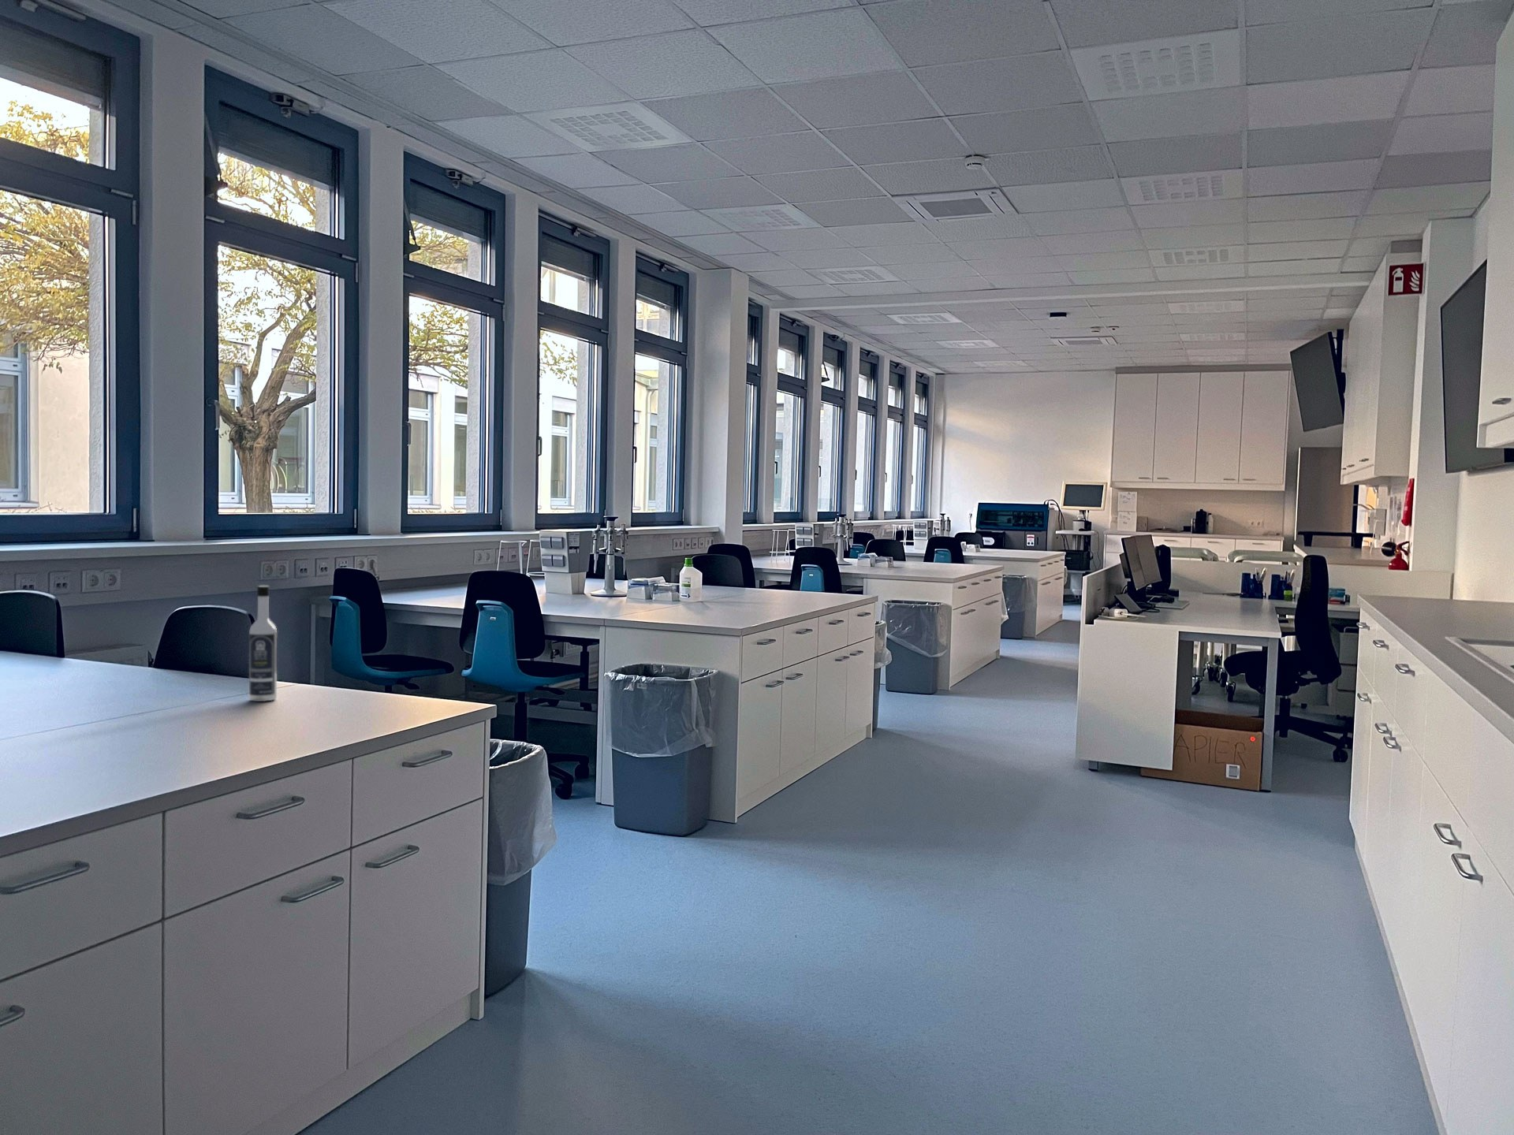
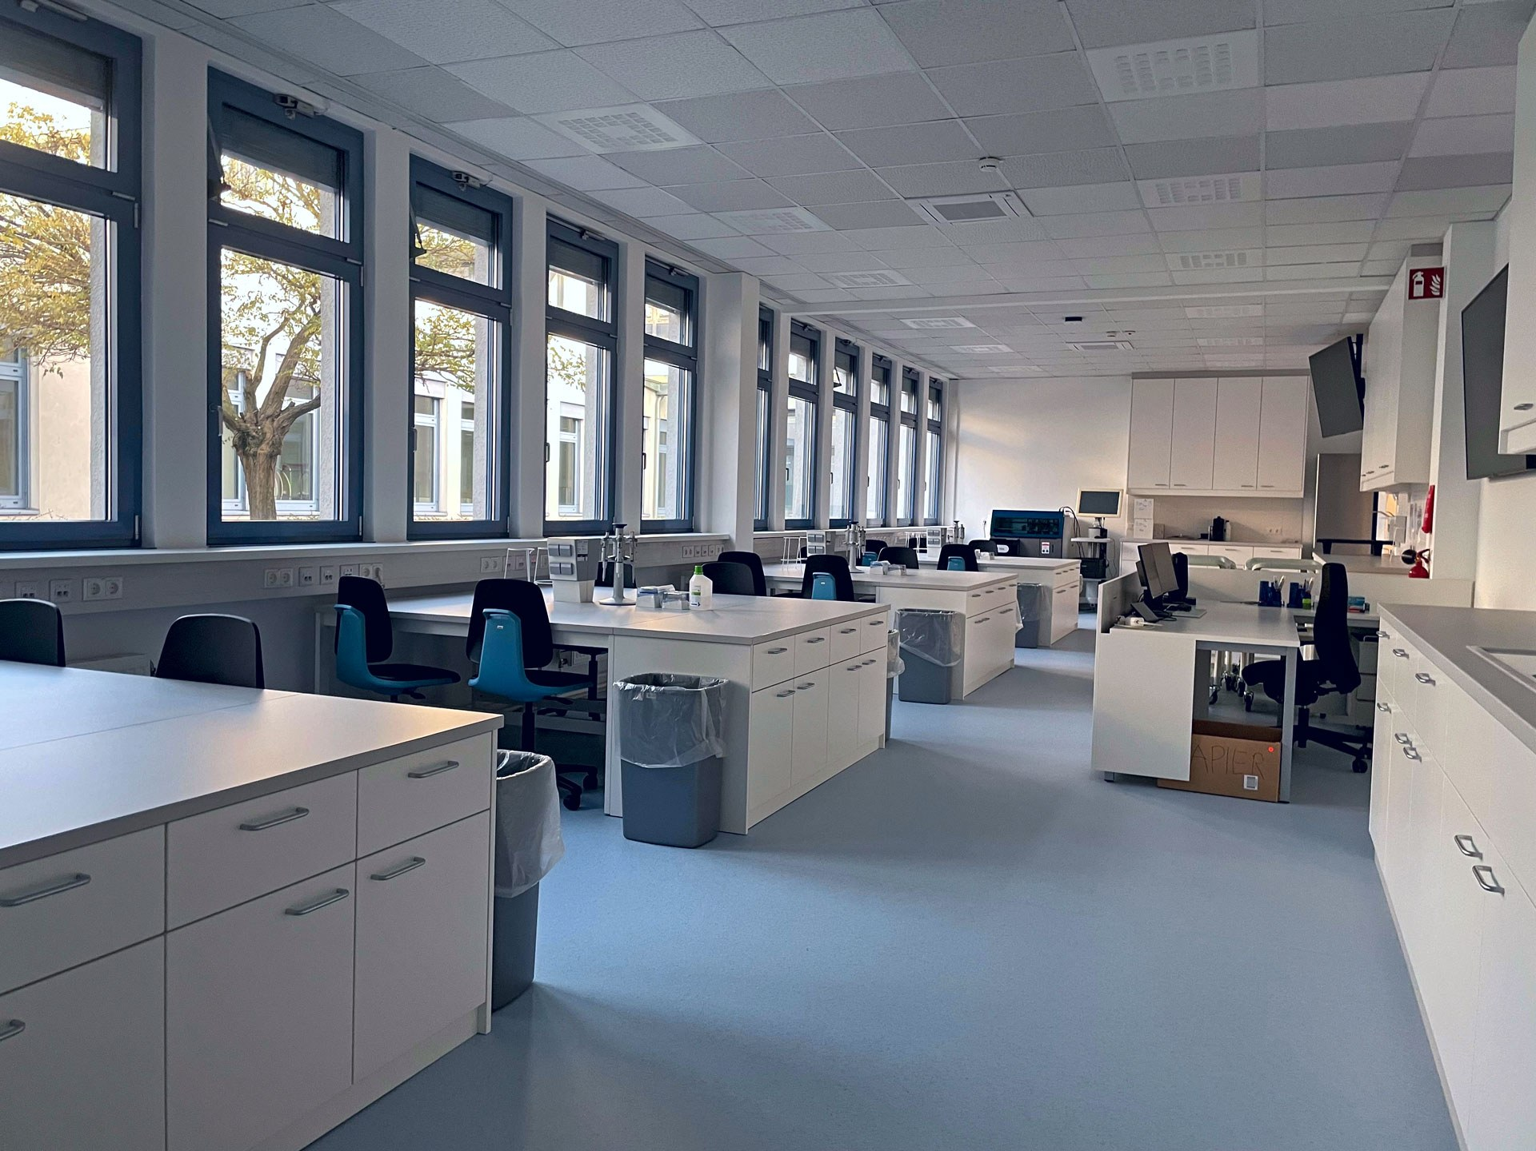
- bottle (262, 643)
